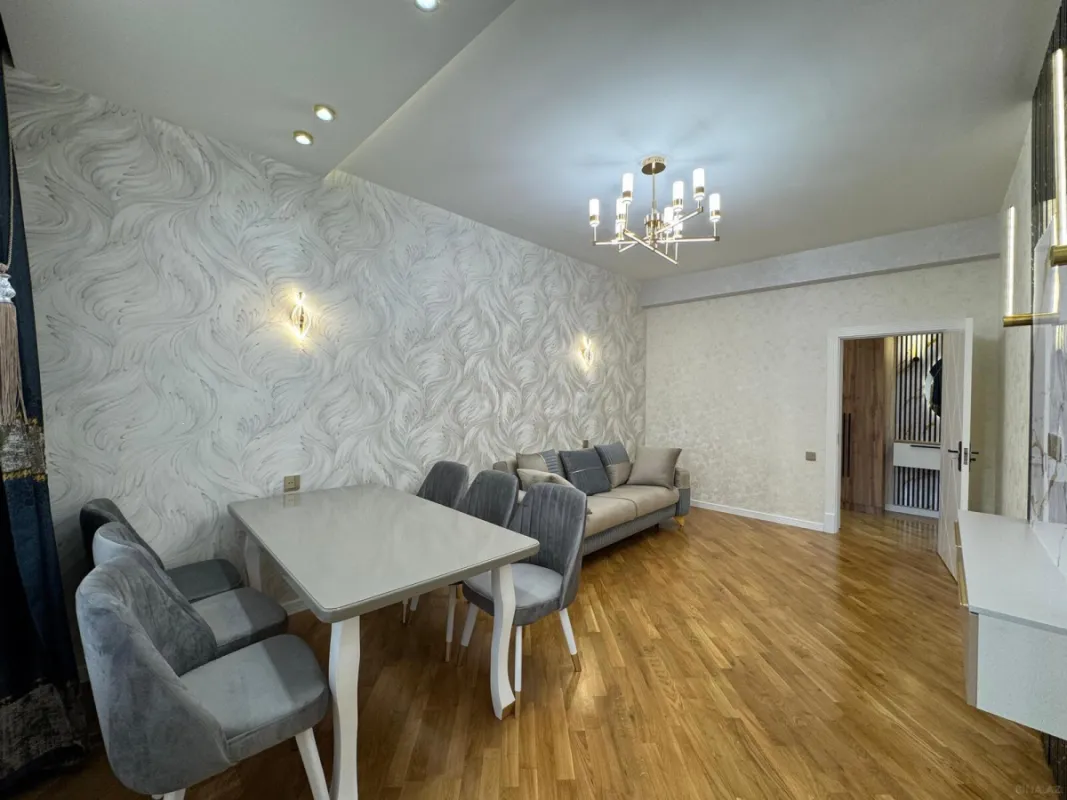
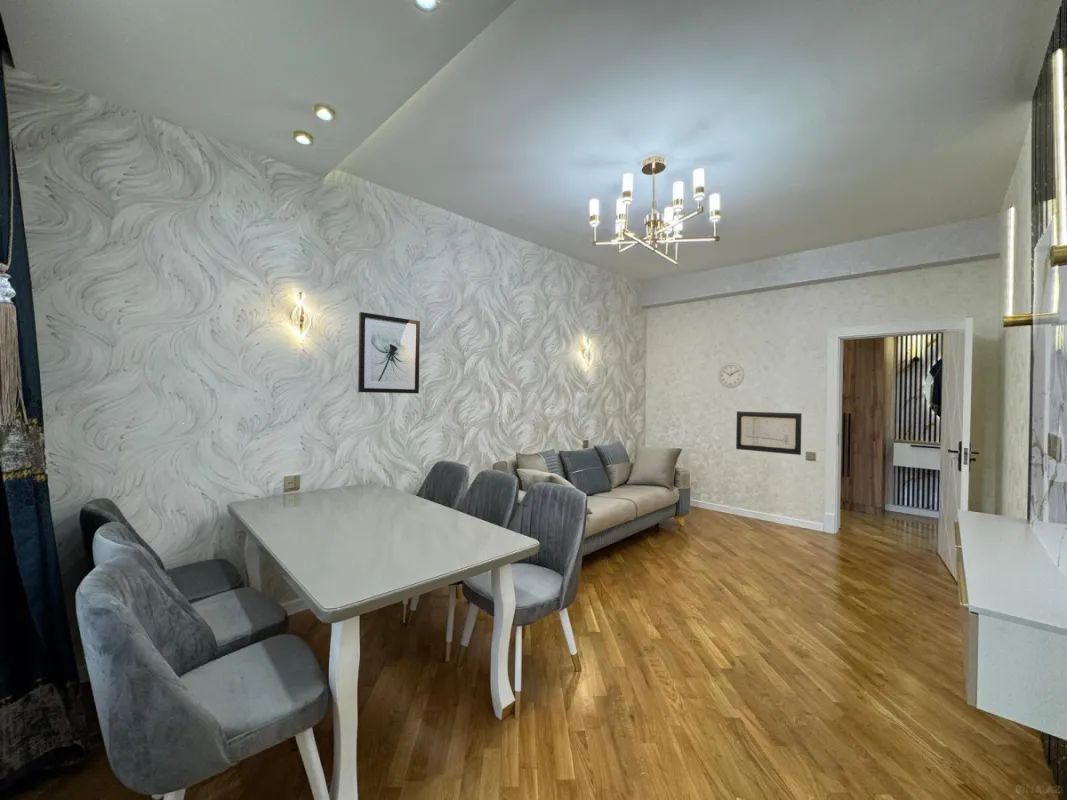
+ wall clock (730, 375)
+ wall art (767, 432)
+ wall art (390, 354)
